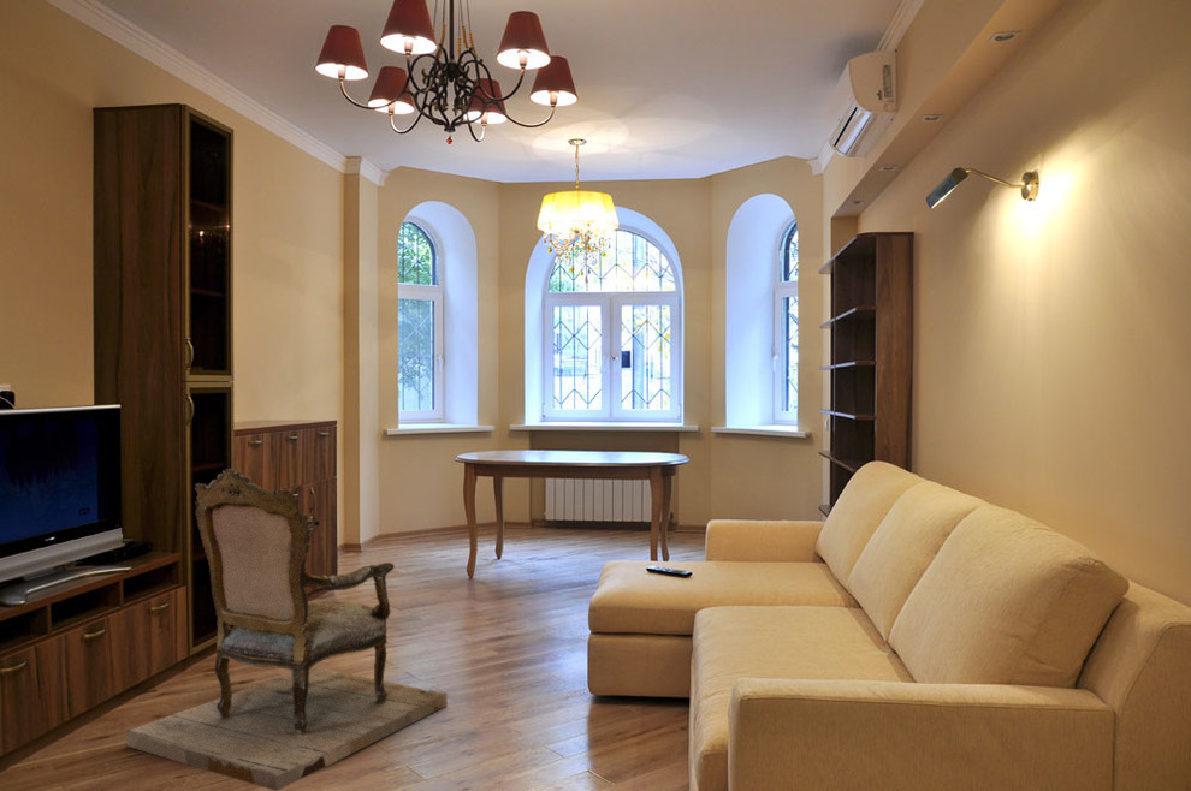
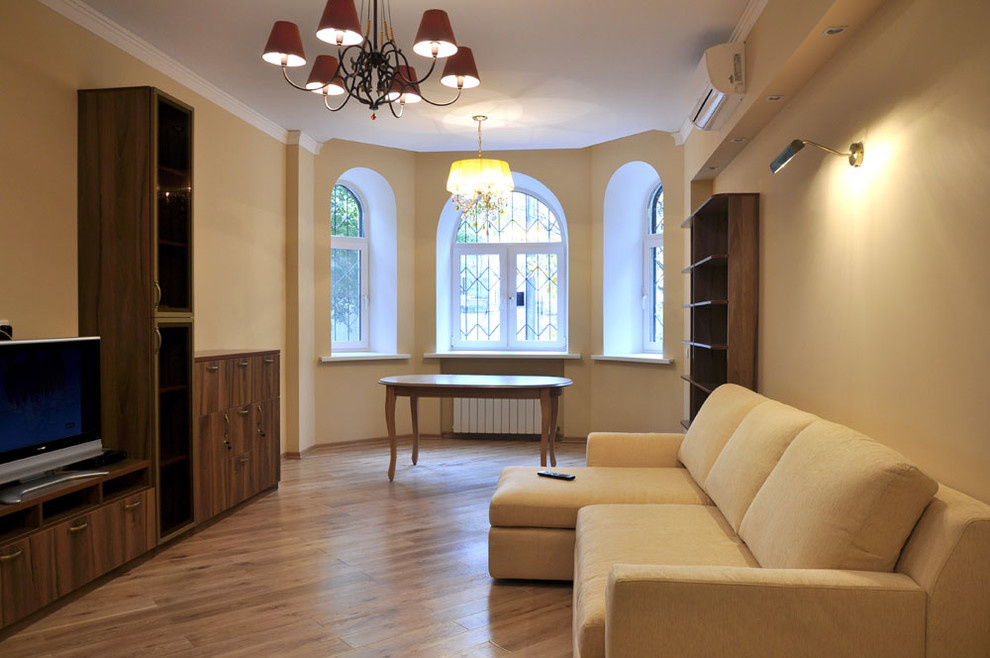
- armchair (295, 593)
